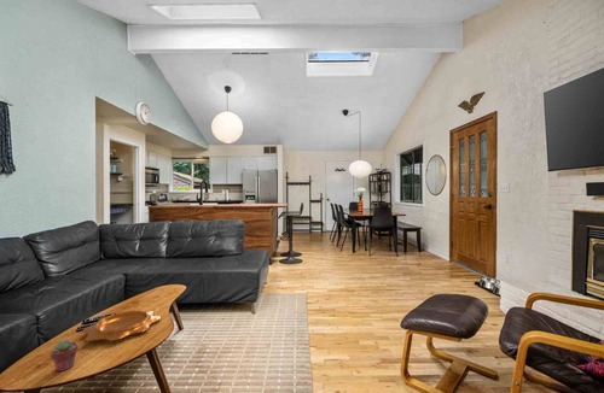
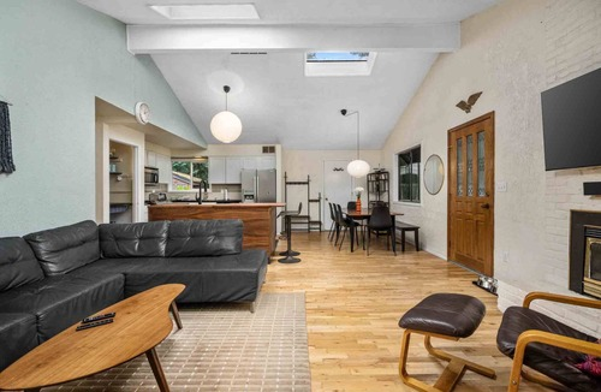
- decorative bowl (123, 323)
- potted succulent (64, 353)
